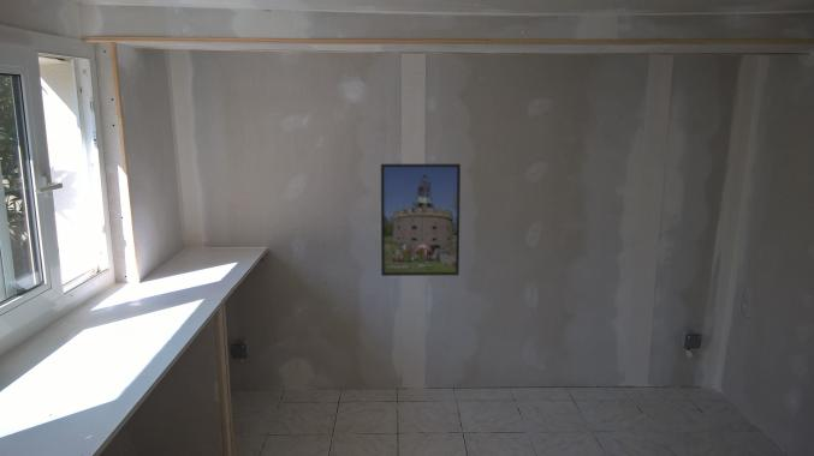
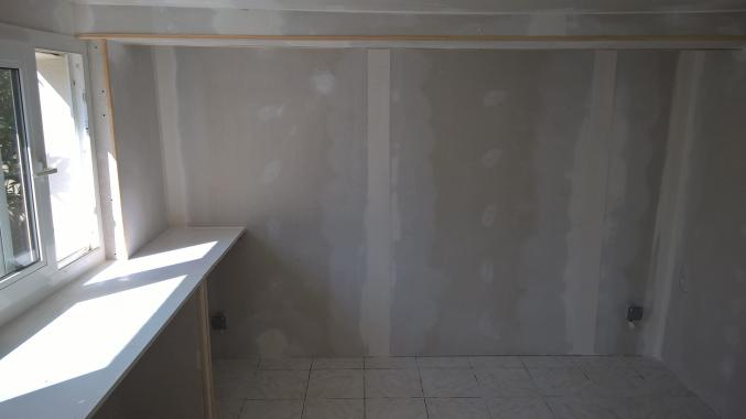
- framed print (420, 220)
